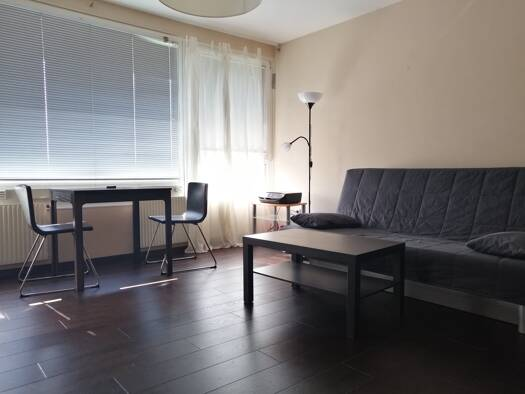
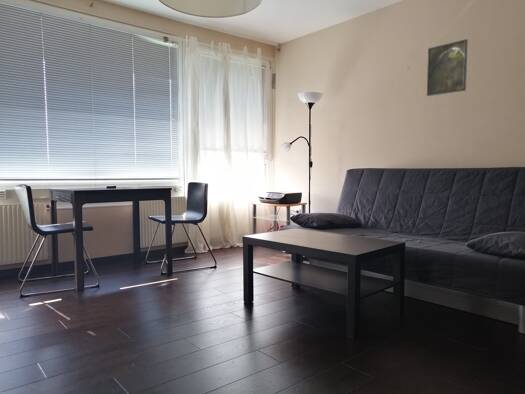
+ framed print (446, 68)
